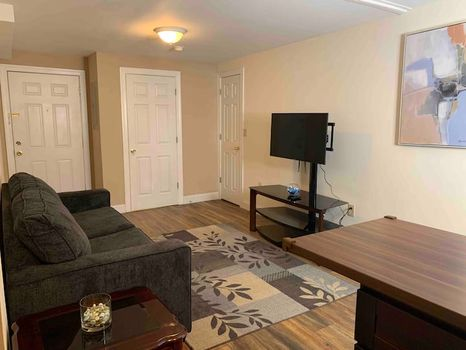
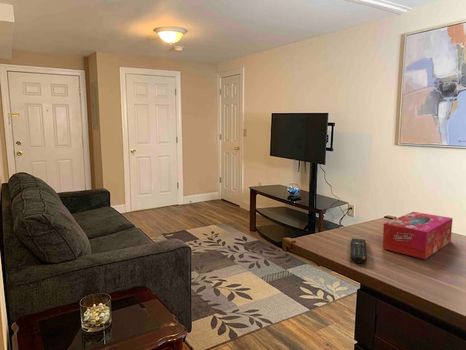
+ tissue box (418, 232)
+ remote control (358, 249)
